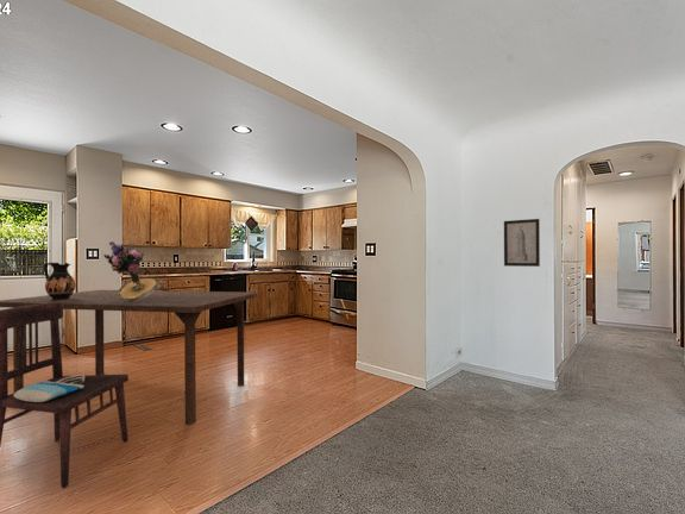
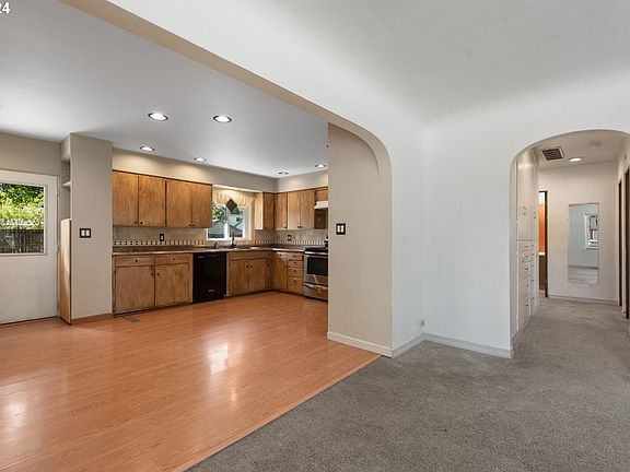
- wall art (521, 243)
- dining chair (62, 381)
- dining table (102, 345)
- ceramic jug (59, 280)
- tote bag (58, 384)
- bouquet (134, 271)
